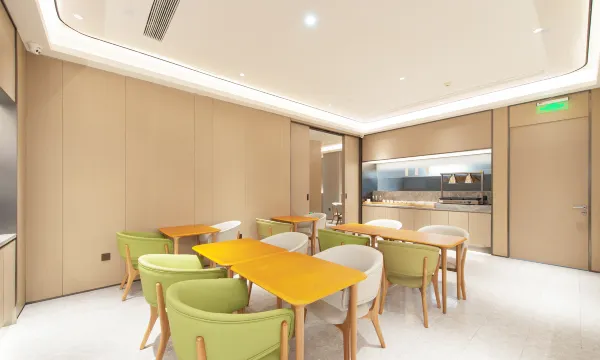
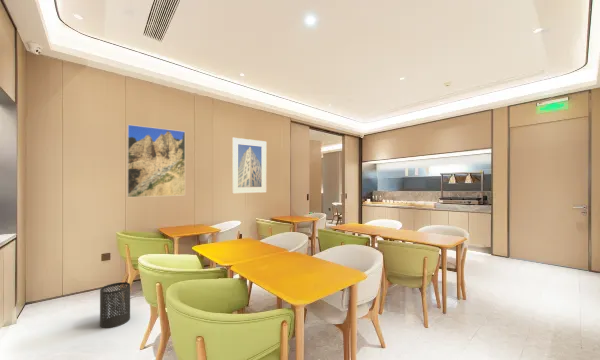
+ trash can (115, 304)
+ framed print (158, 162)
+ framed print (250, 166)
